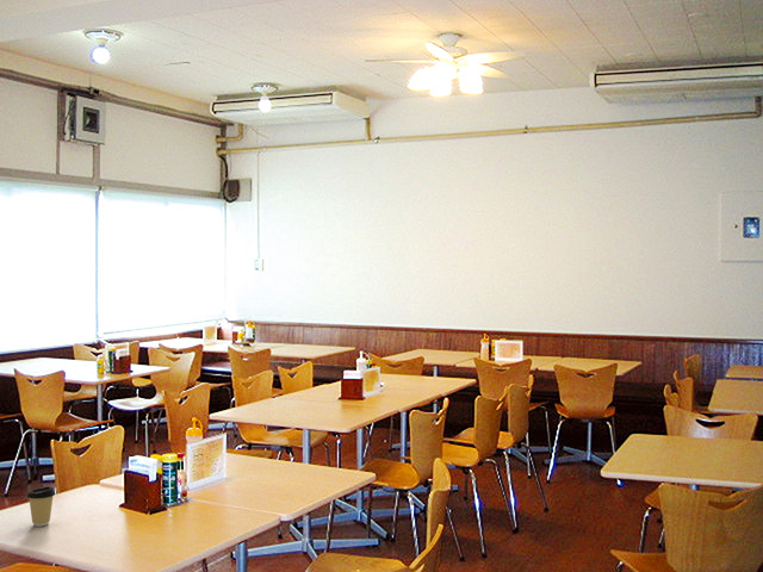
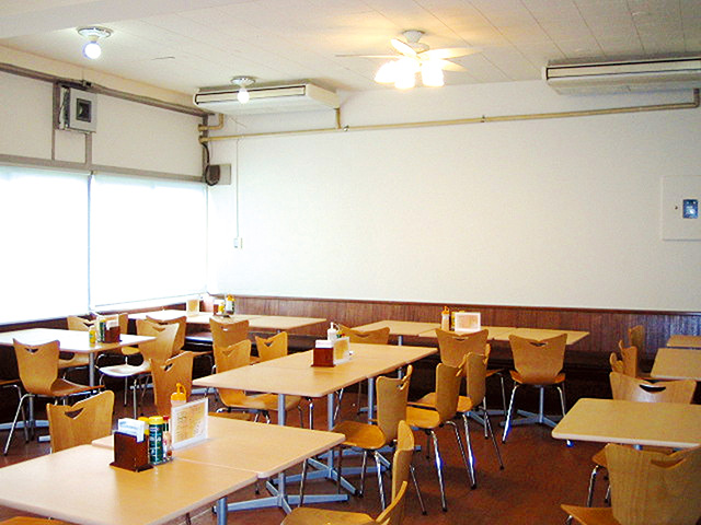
- coffee cup (41, 506)
